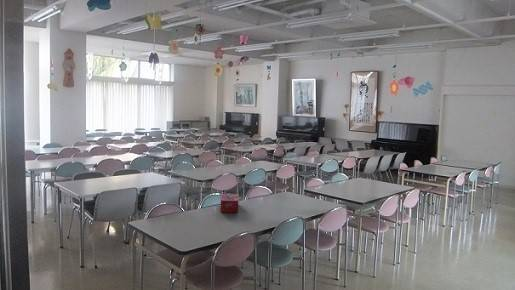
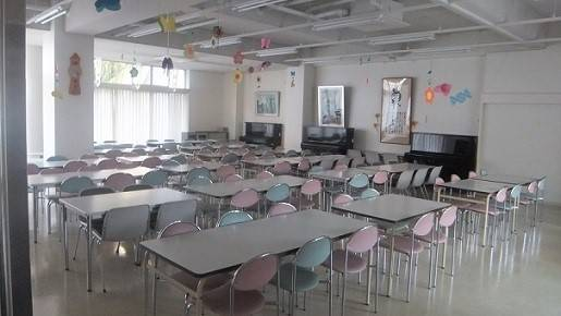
- tissue box (229, 202)
